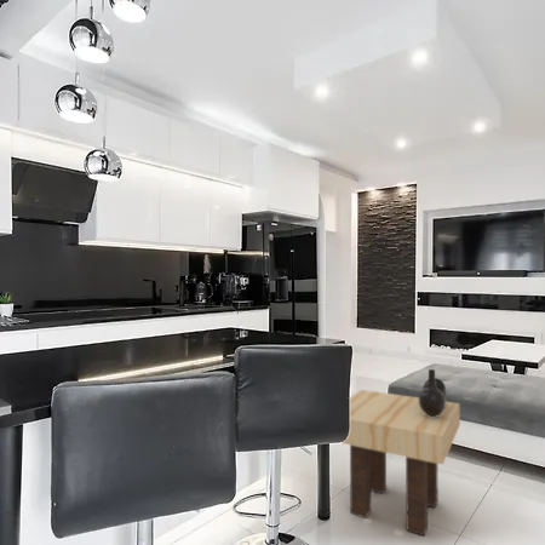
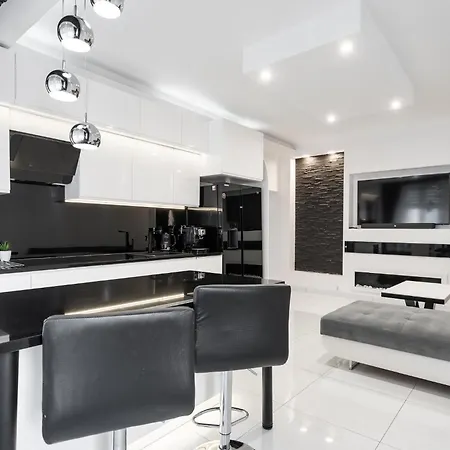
- decorative vase (434, 386)
- side table (396, 454)
